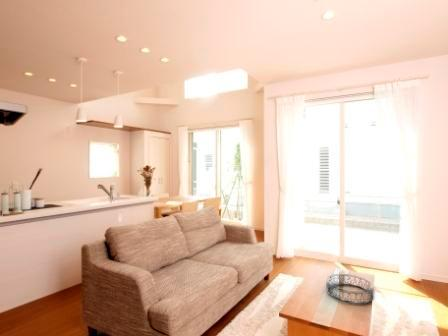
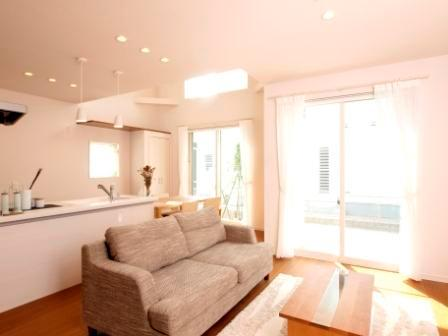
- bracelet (351, 285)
